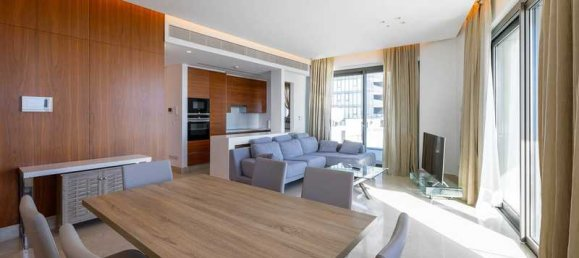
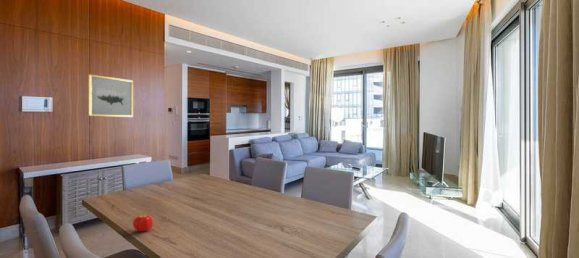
+ wall art (111, 97)
+ fruit (143, 222)
